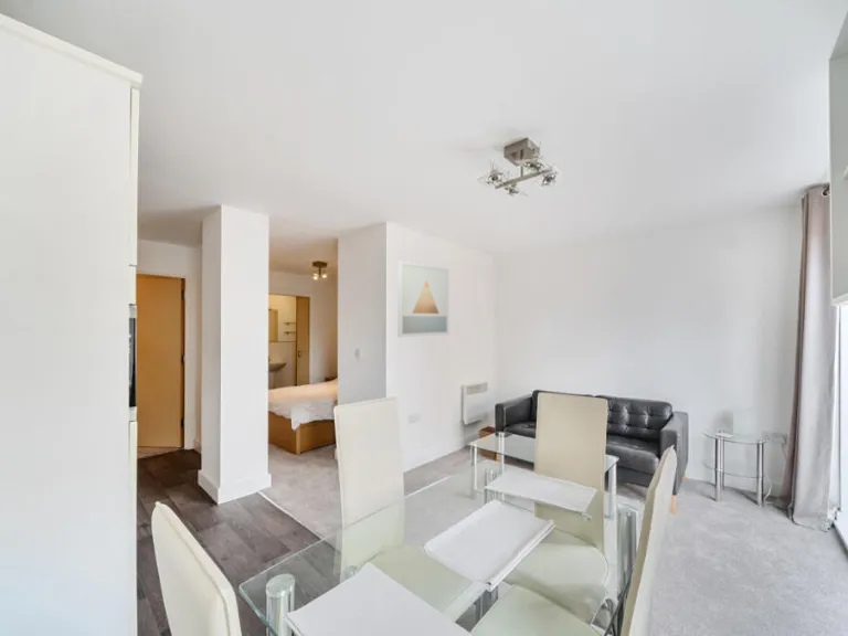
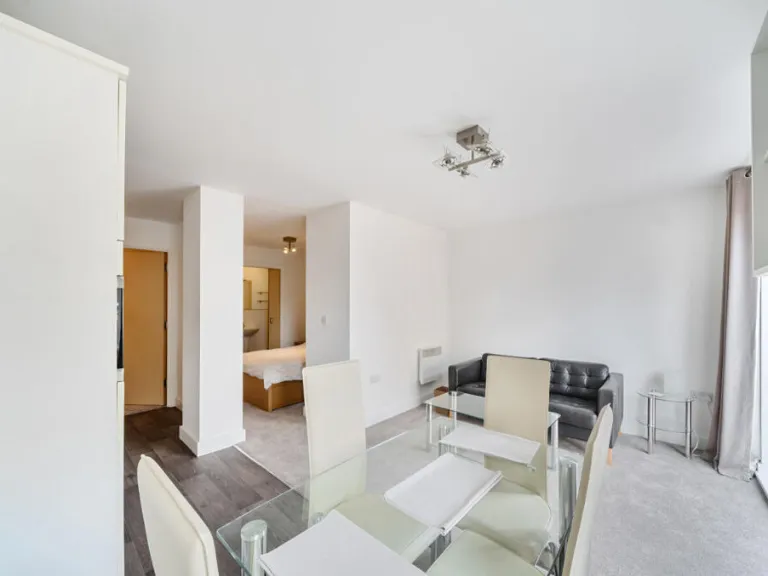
- wall art (424, 300)
